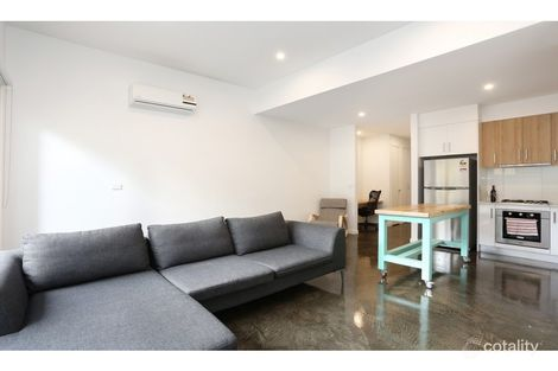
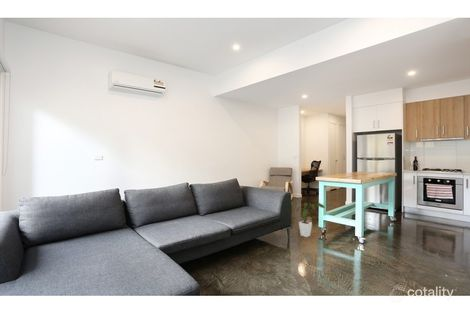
+ house plant (307, 218)
